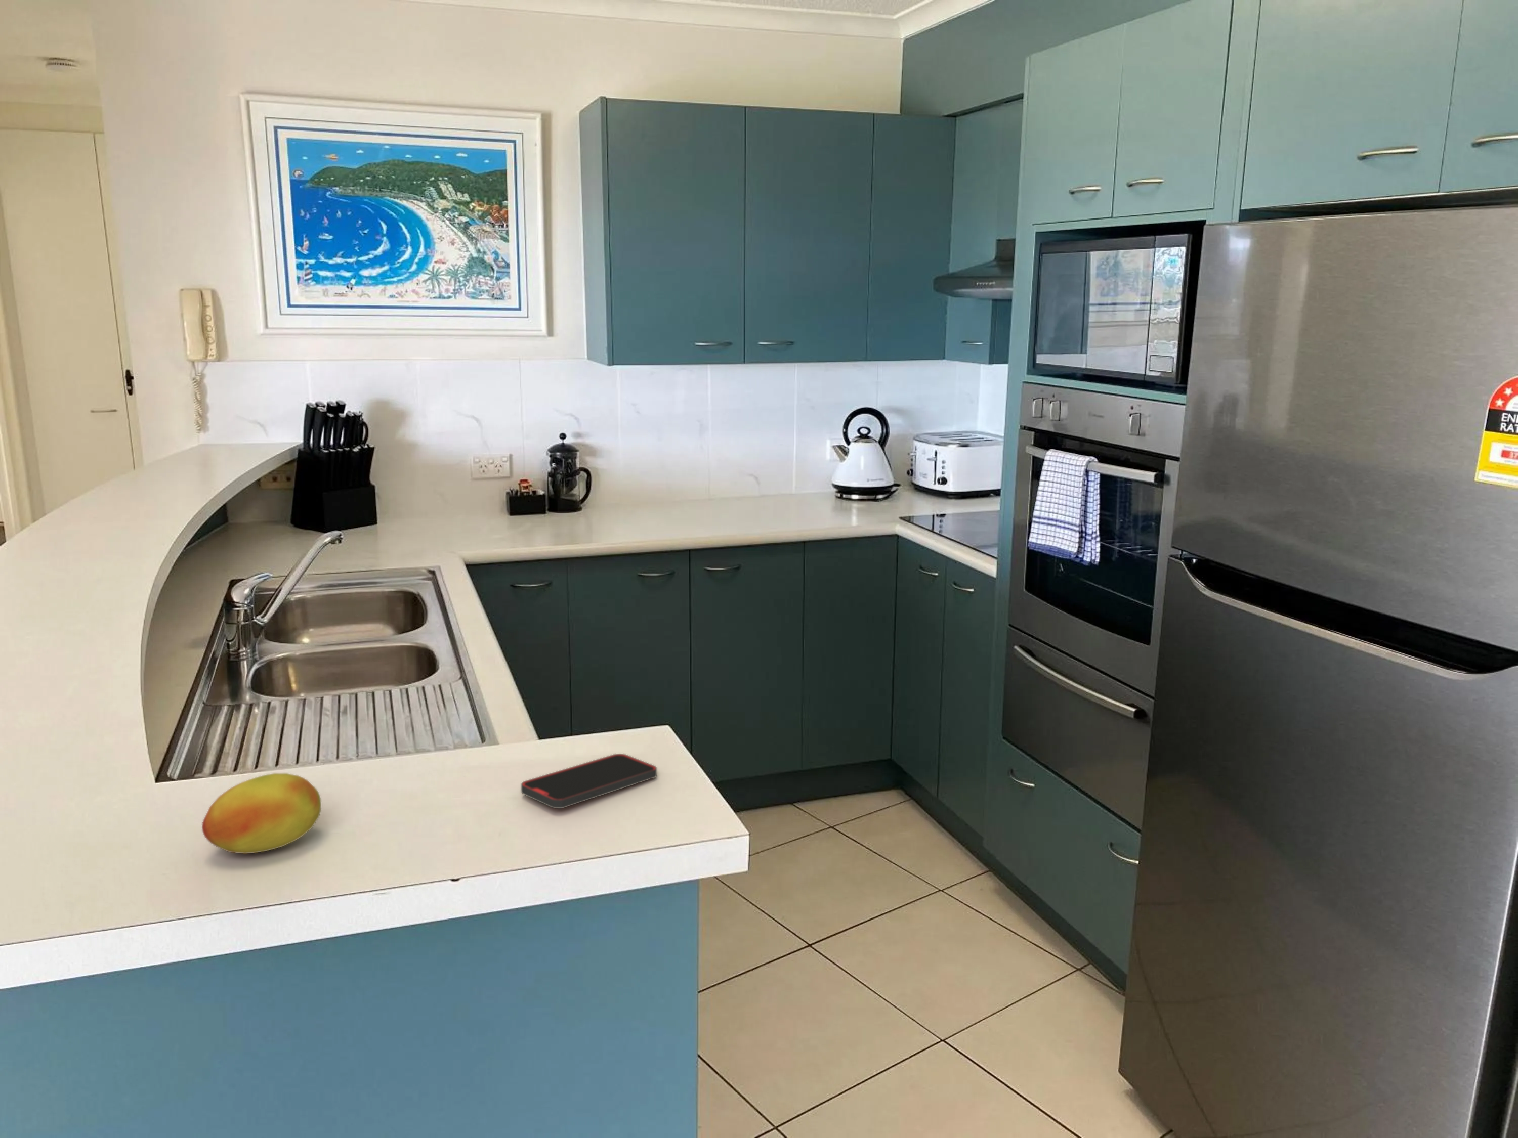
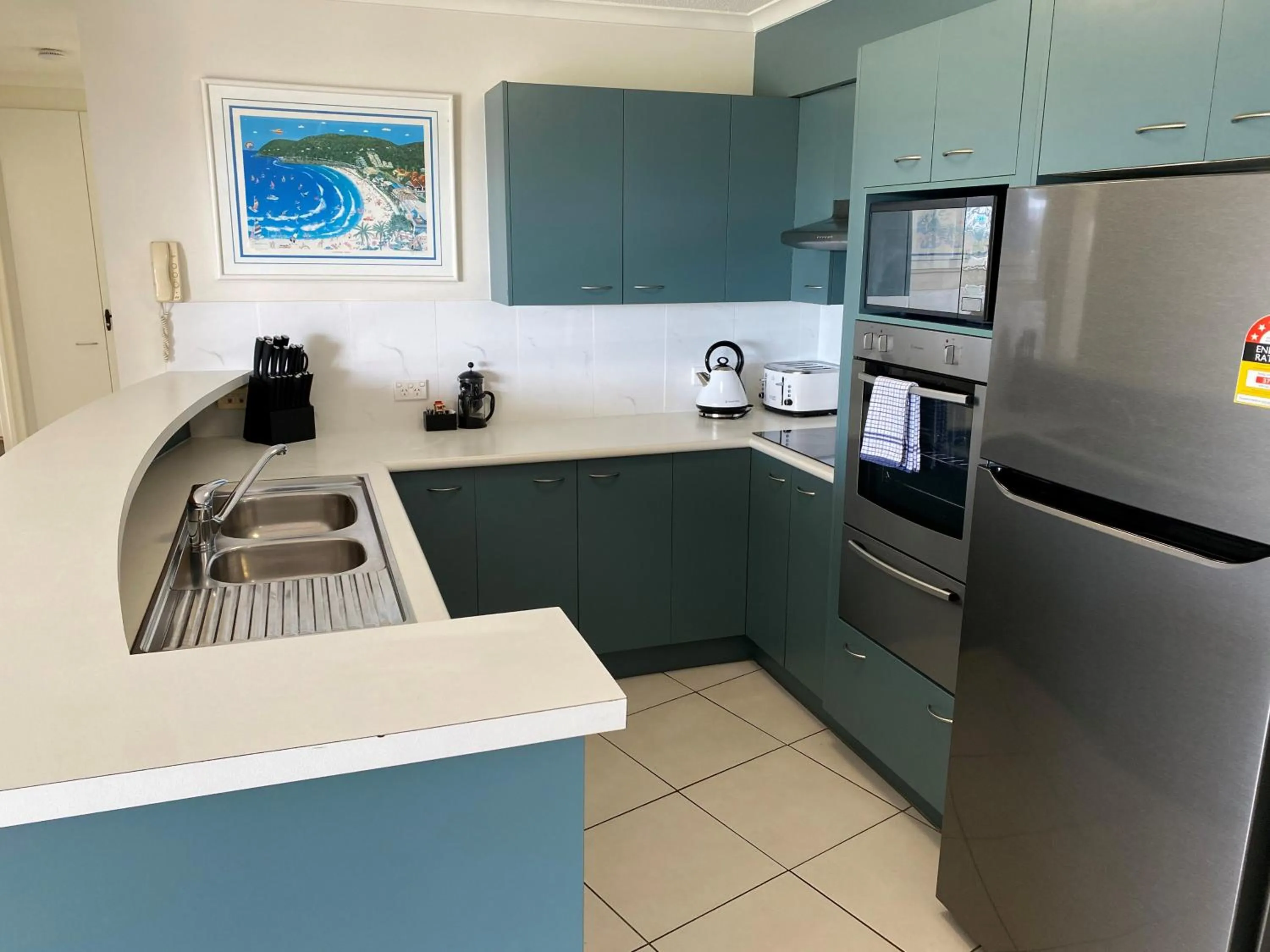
- fruit (264, 813)
- smartphone (590, 779)
